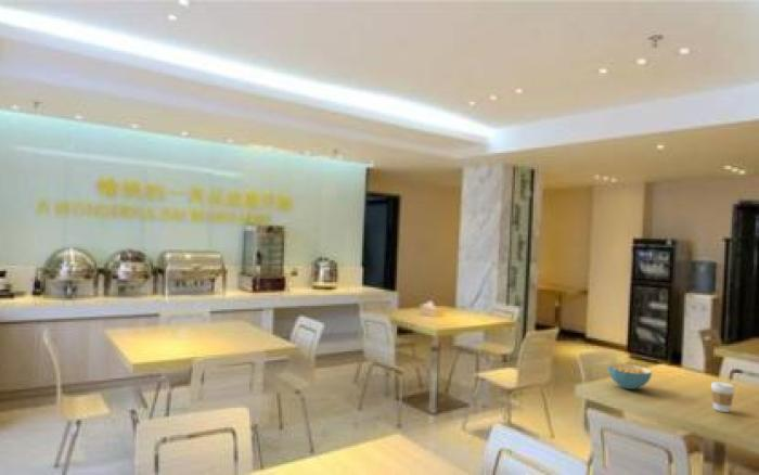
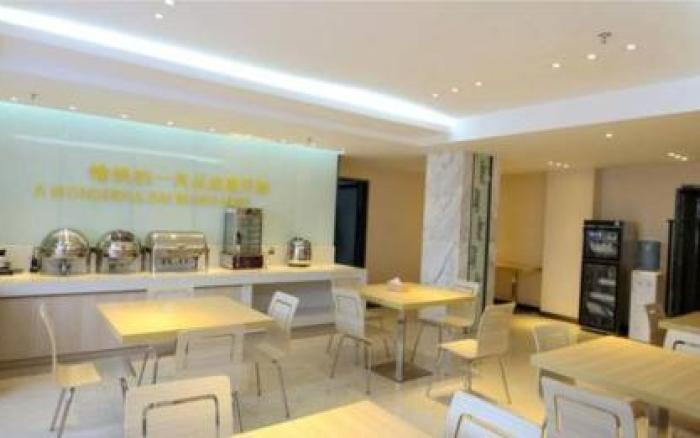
- coffee cup (722, 396)
- cereal bowl (628, 377)
